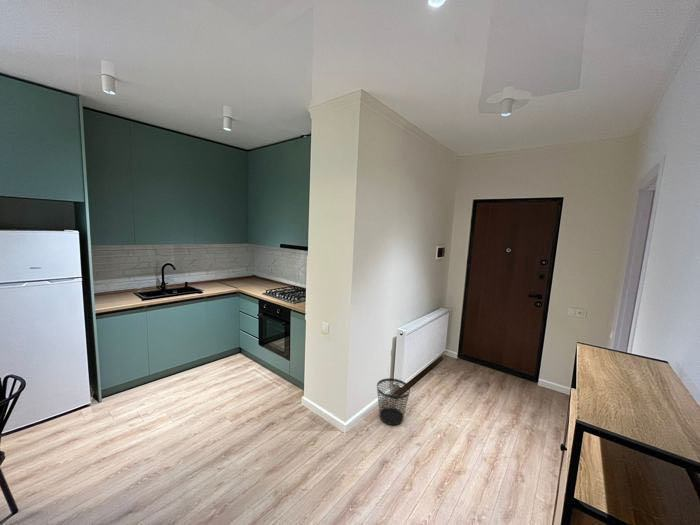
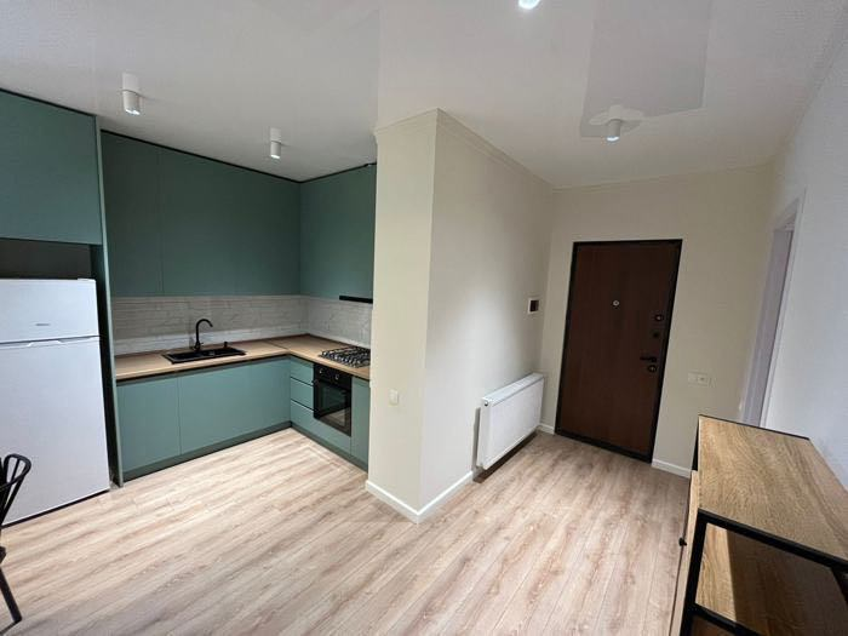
- wastebasket (392, 402)
